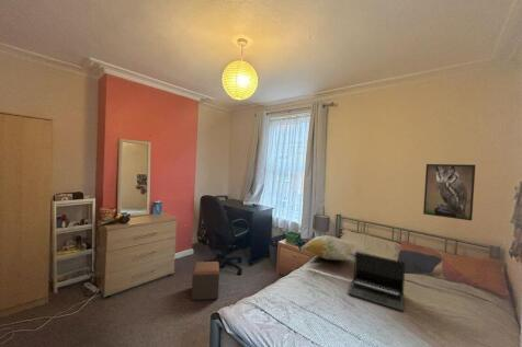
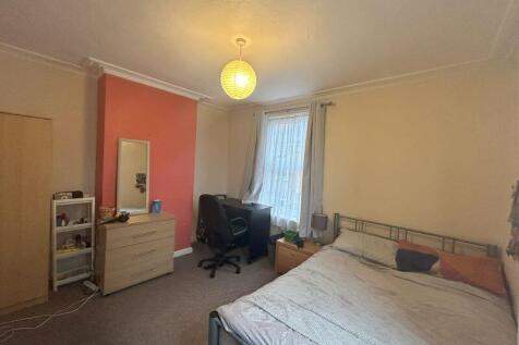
- laptop (376, 278)
- footstool (206, 278)
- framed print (447, 190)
- decorative pillow (329, 246)
